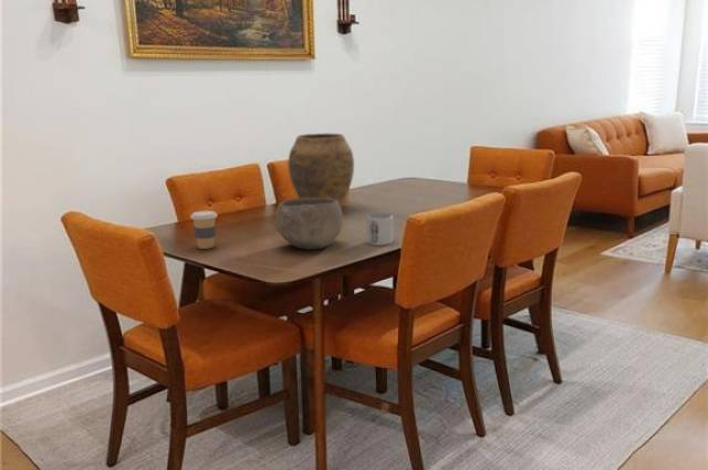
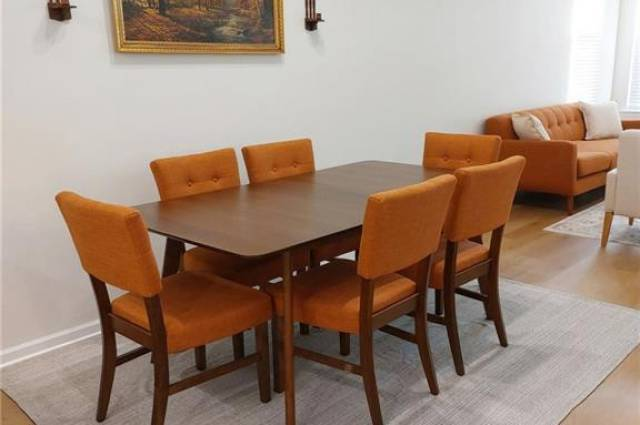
- coffee cup (205, 229)
- mug (381, 228)
- vase (321, 173)
- bowl (309, 222)
